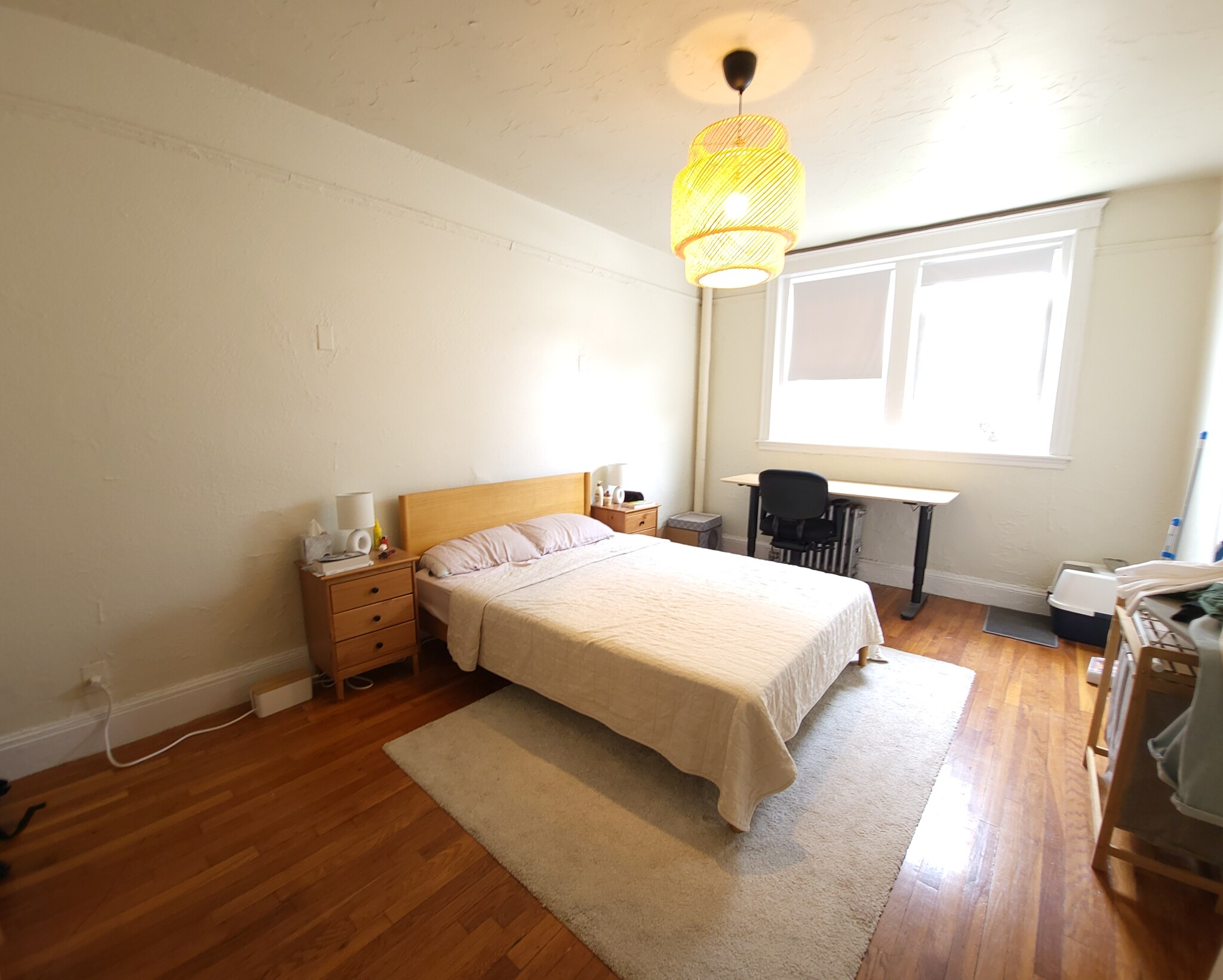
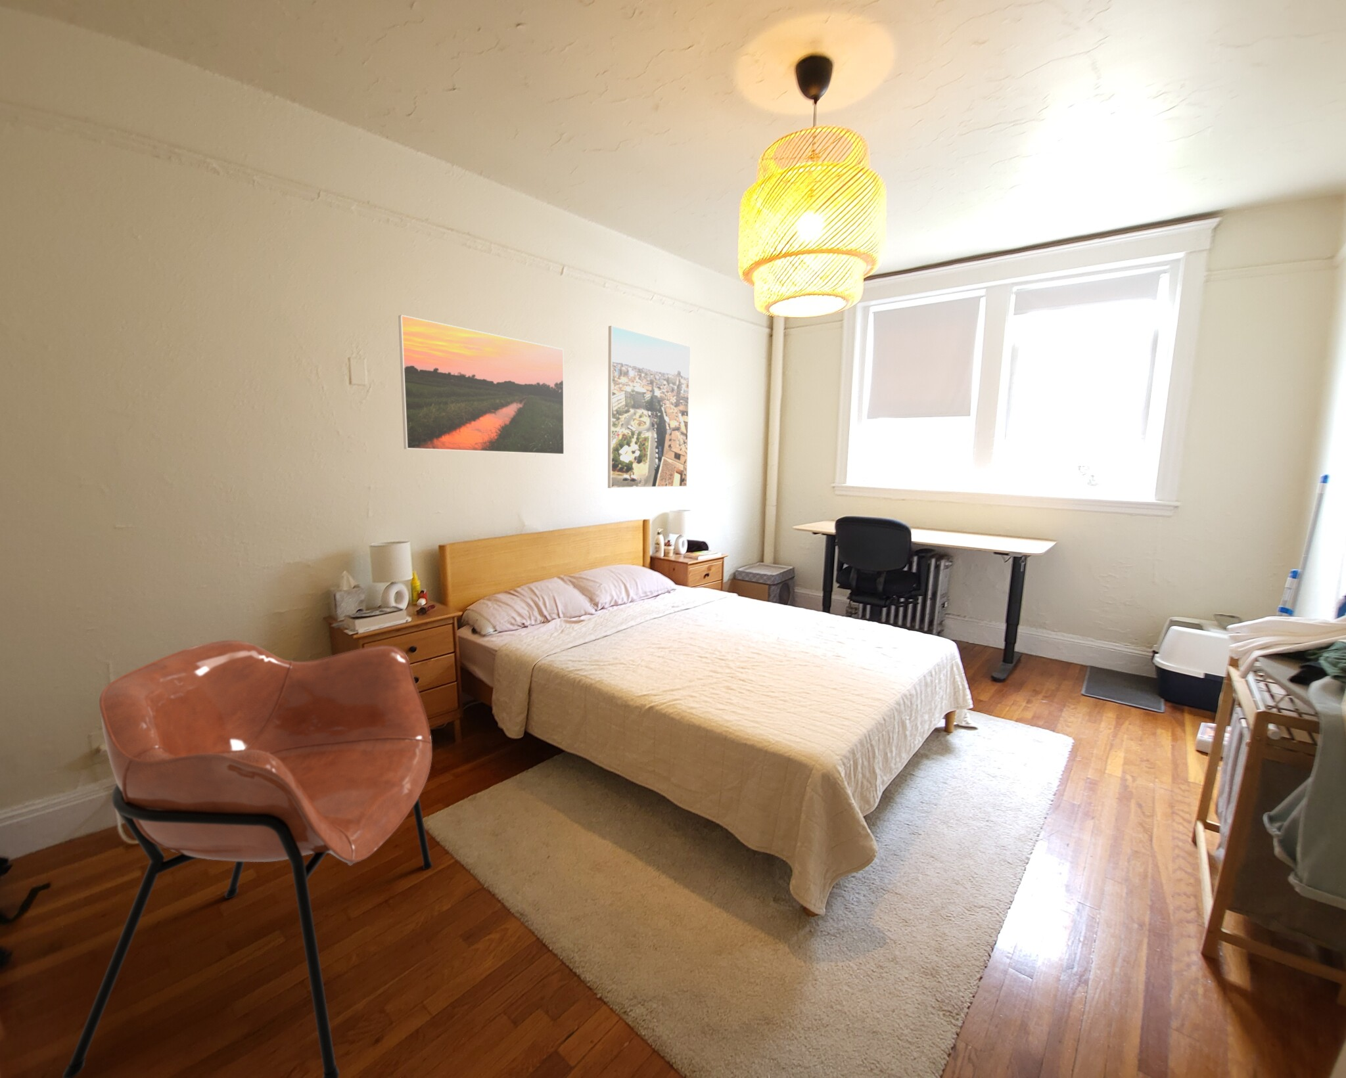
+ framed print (492, 394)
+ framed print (650, 414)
+ armchair (283, 815)
